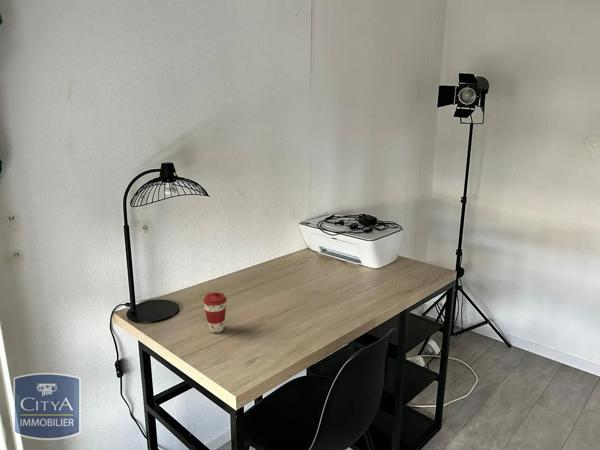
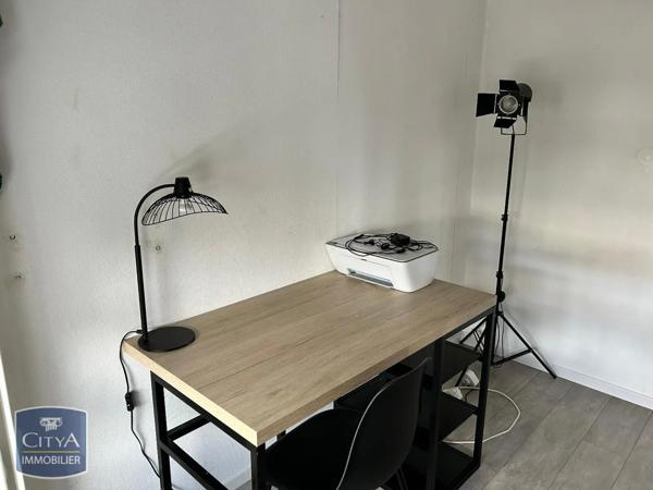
- coffee cup (215, 313)
